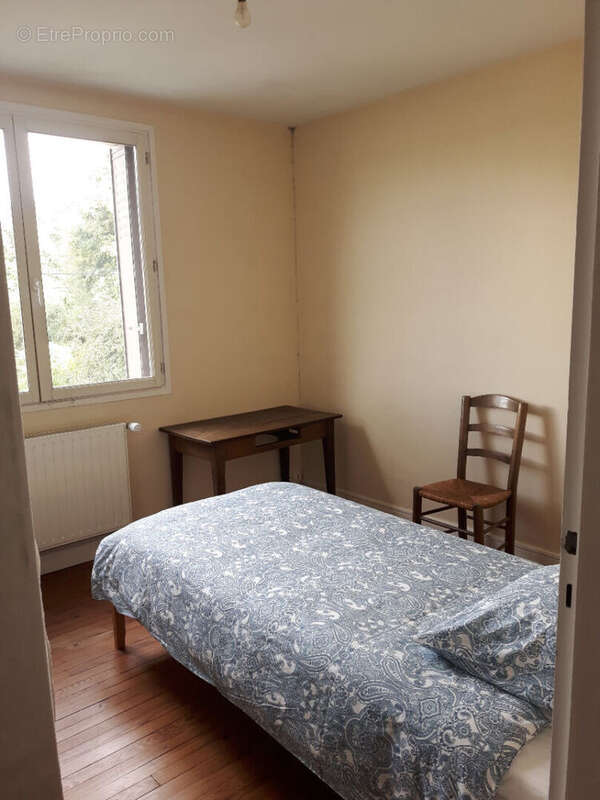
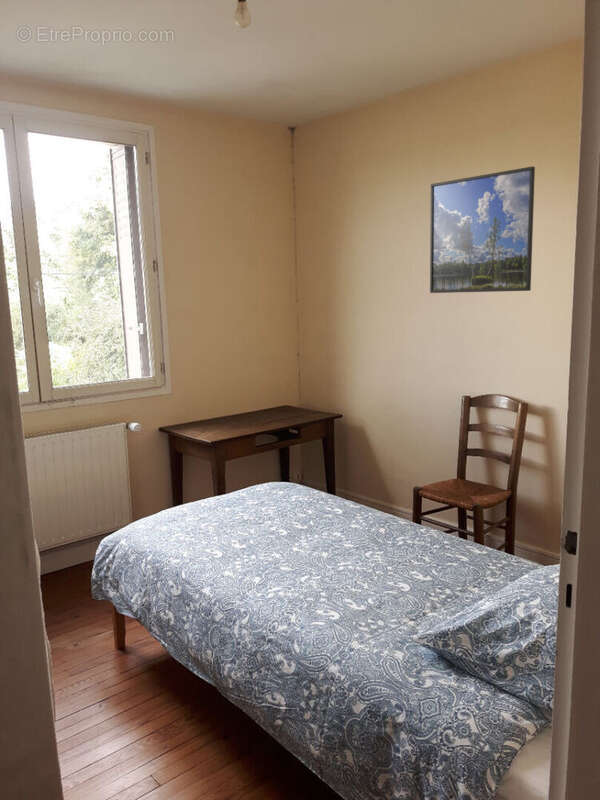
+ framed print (478, 234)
